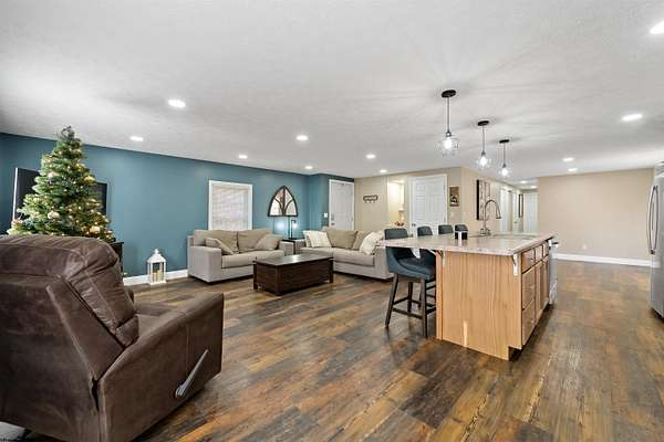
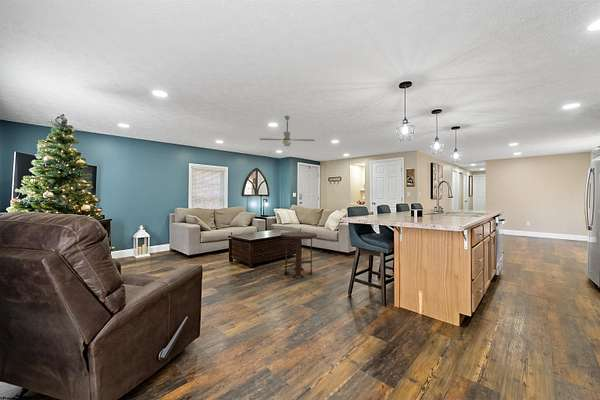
+ side table (298, 253)
+ ceiling fan (287, 130)
